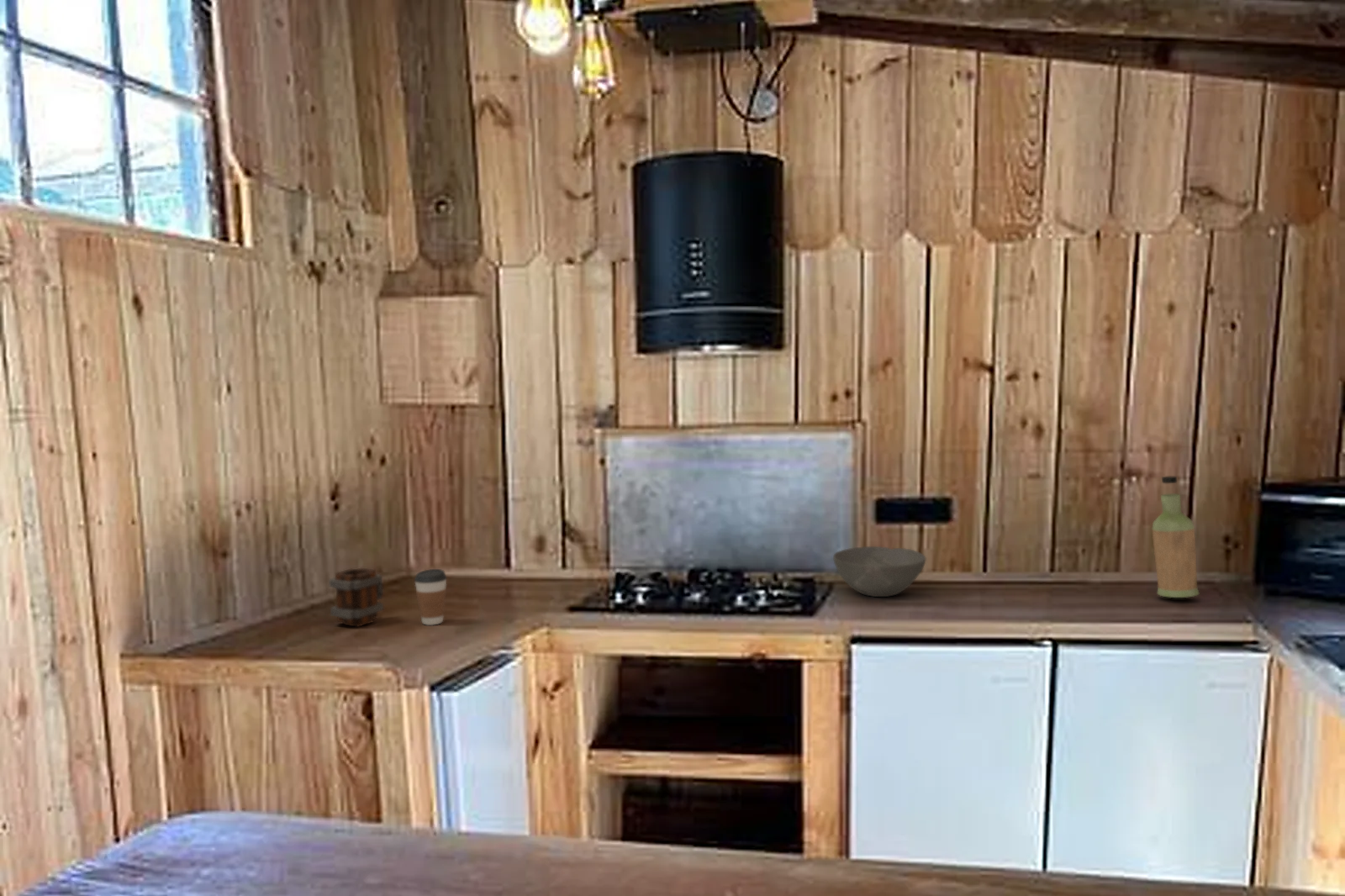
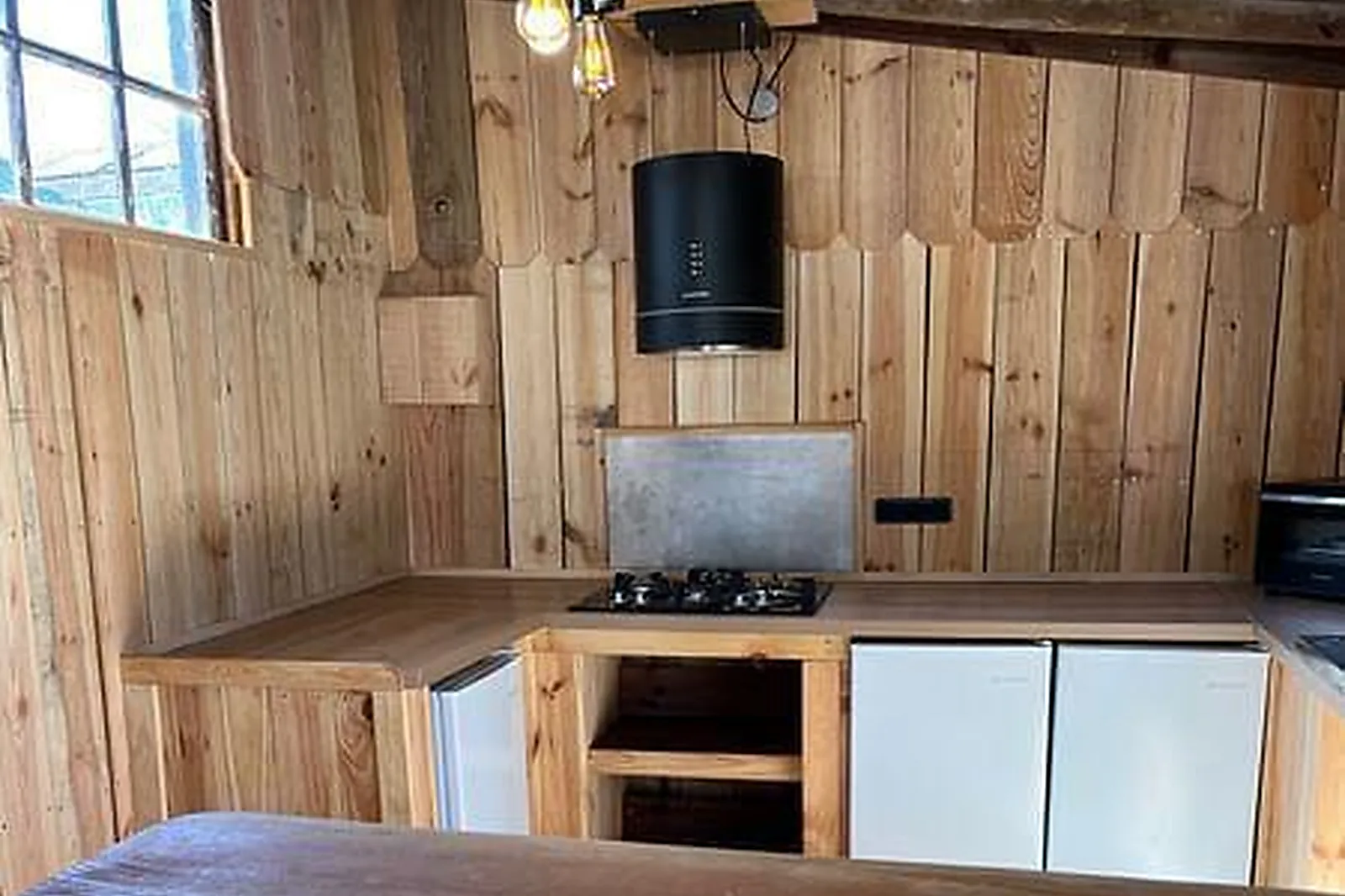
- bowl (878, 573)
- mug (361, 596)
- bottle (1176, 538)
- coffee cup (431, 597)
